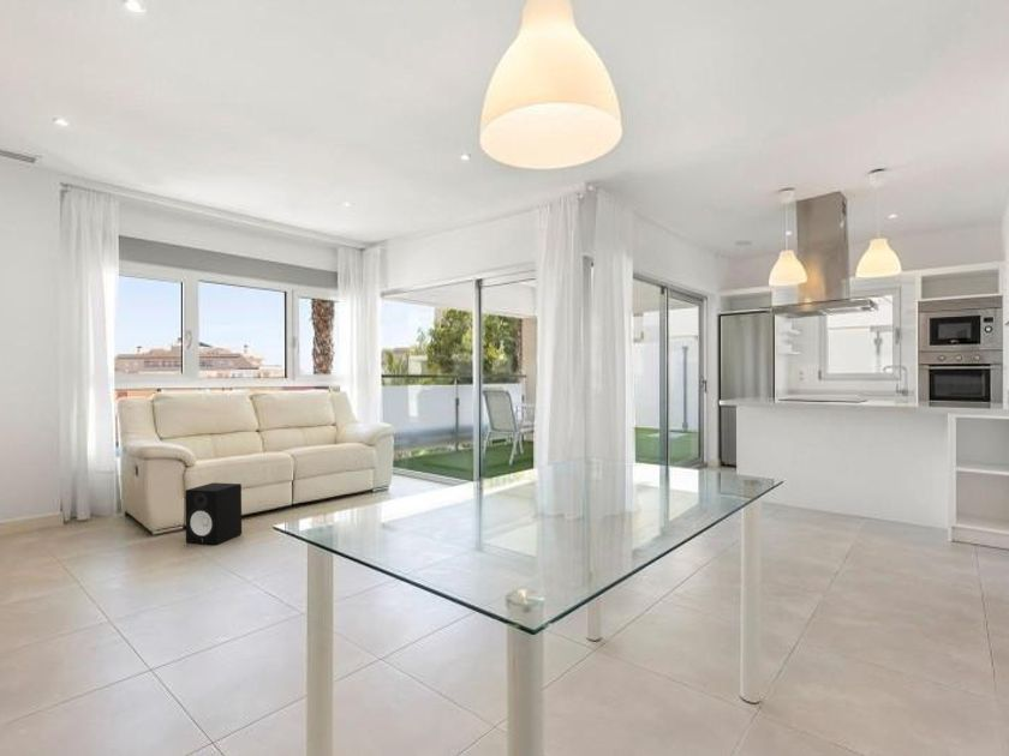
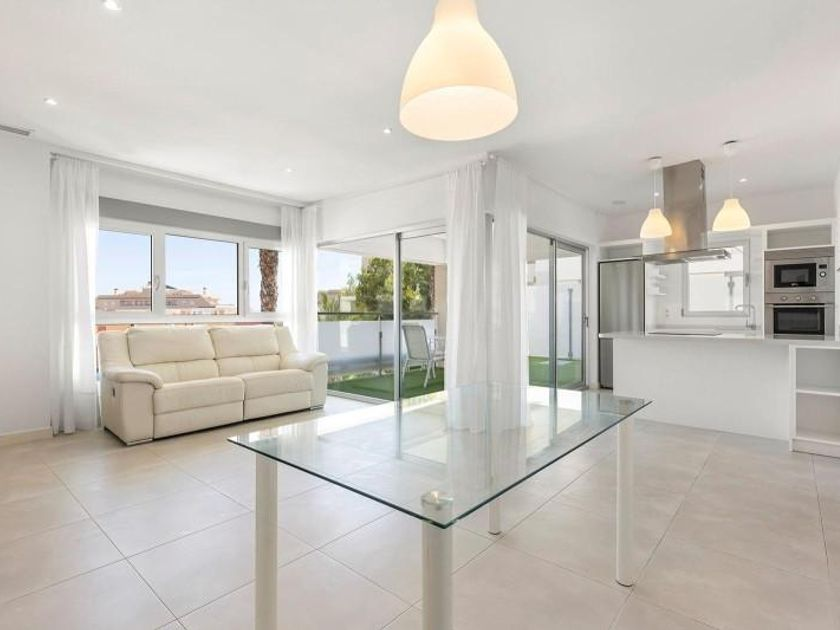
- speaker (214, 512)
